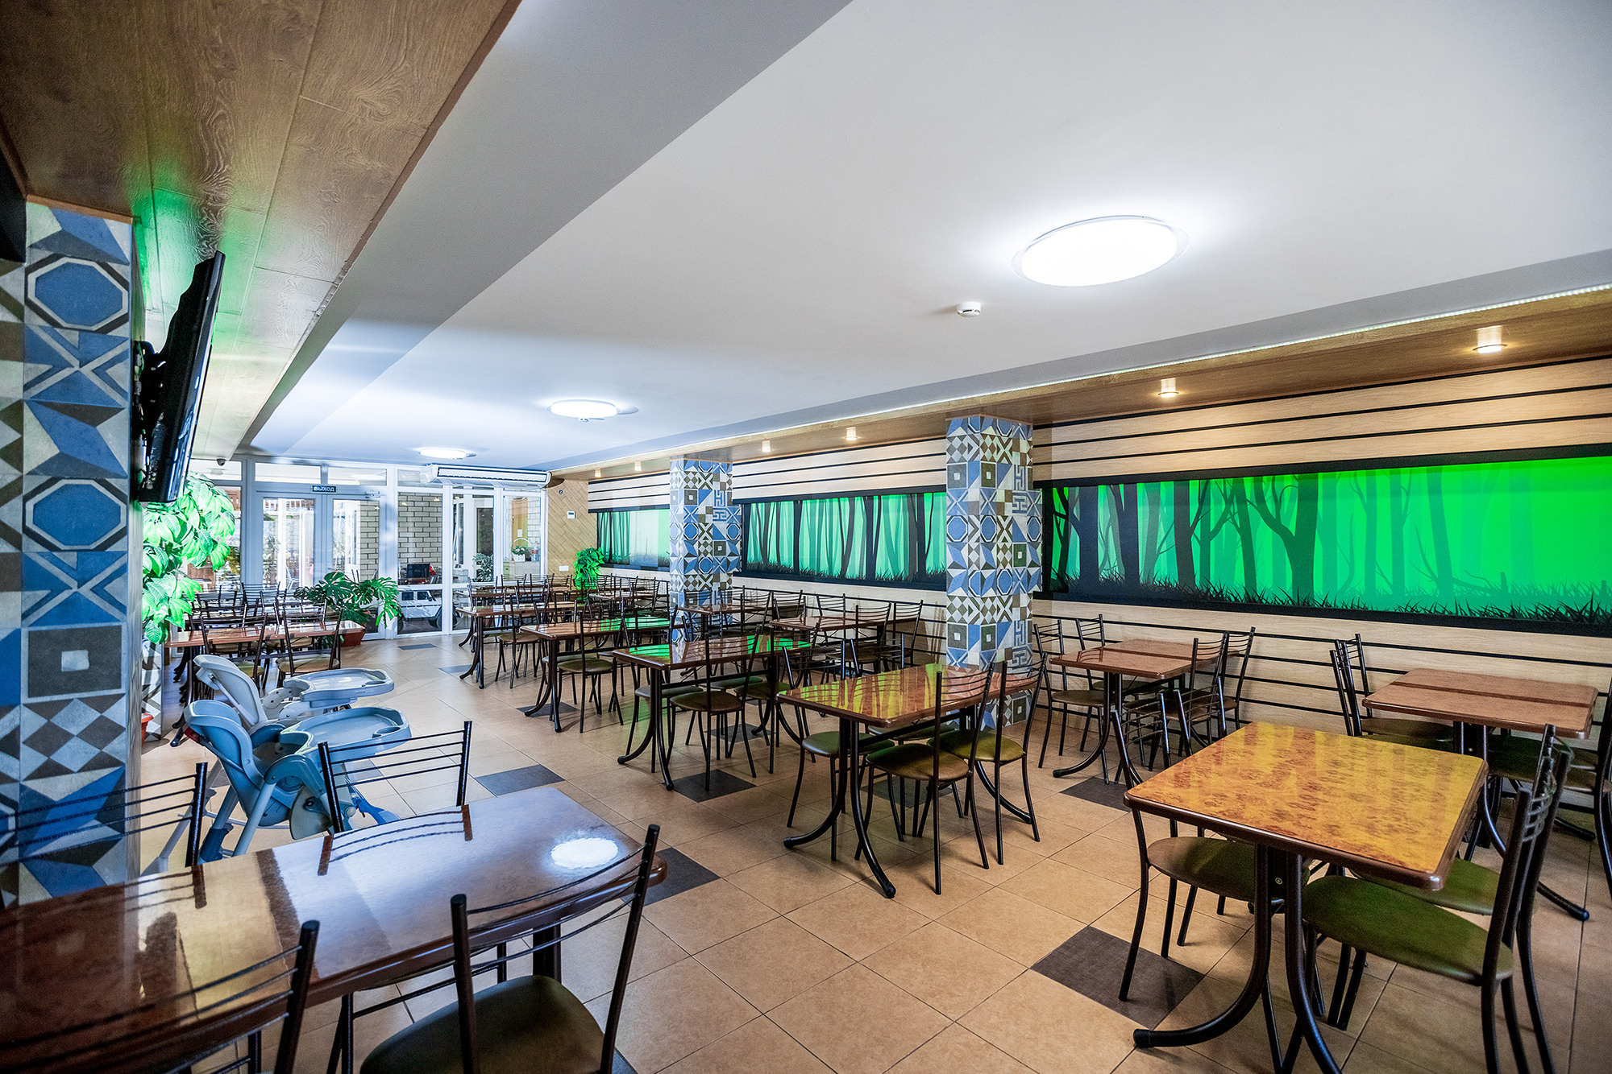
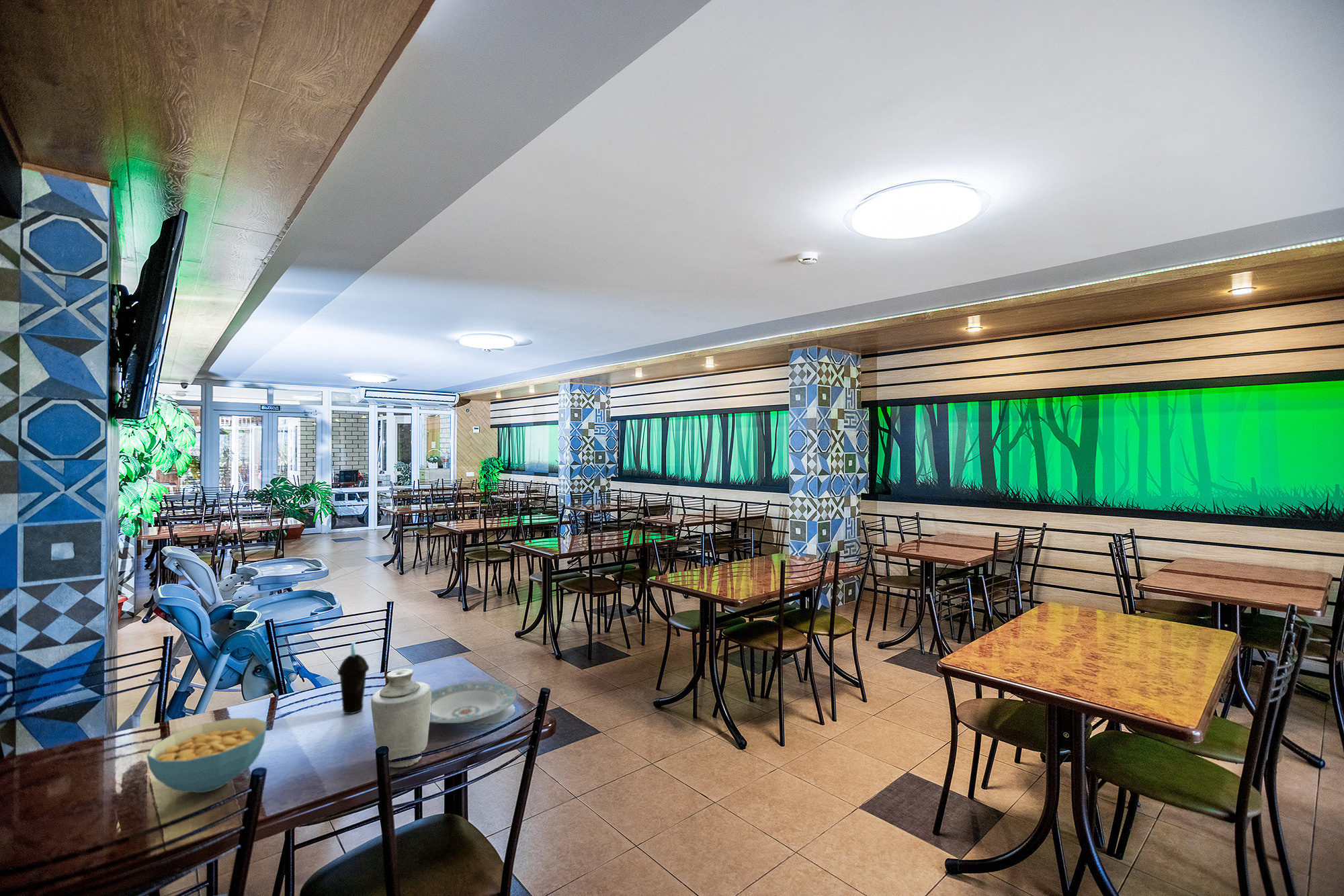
+ cup (353, 676)
+ cereal bowl (210, 761)
+ plate (466, 707)
+ vase (401, 716)
